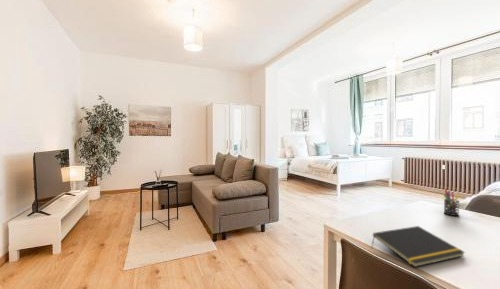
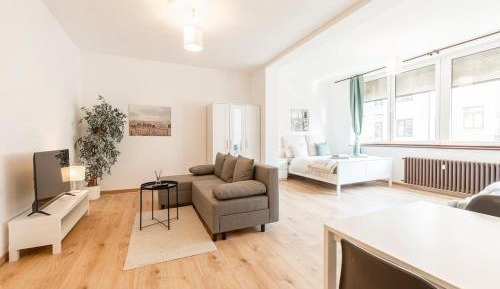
- pen holder (449, 202)
- notepad (416, 243)
